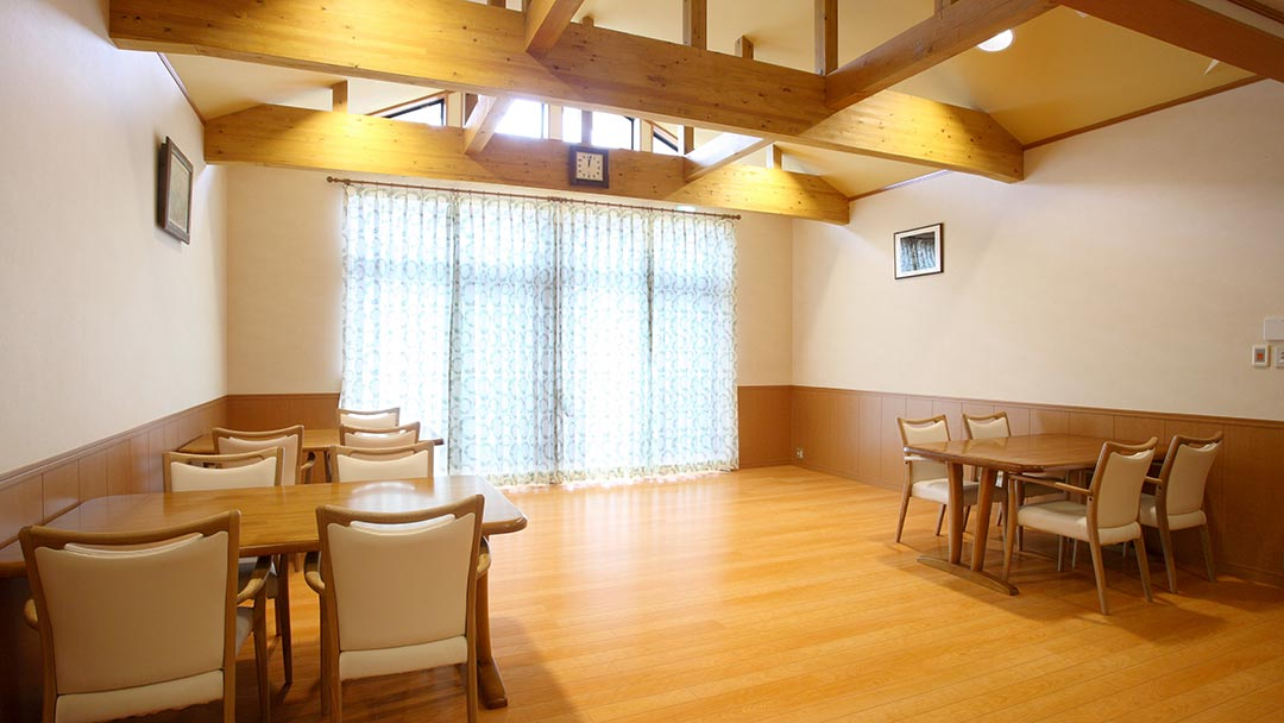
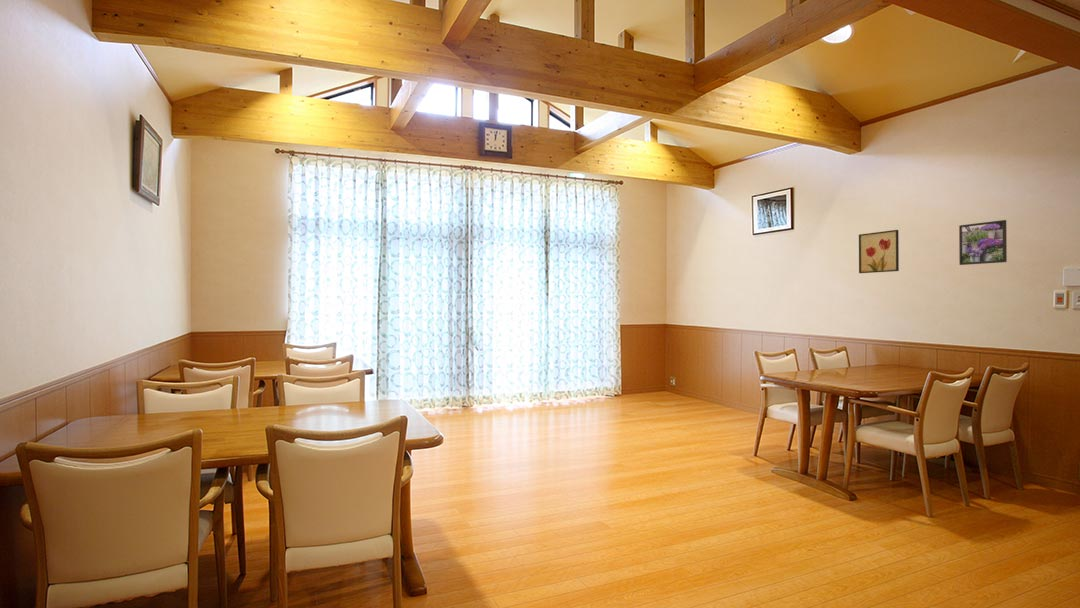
+ wall art (878, 252)
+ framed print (982, 243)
